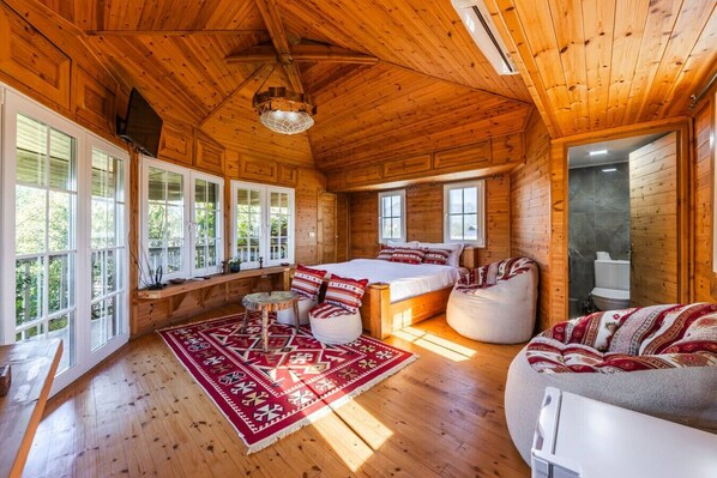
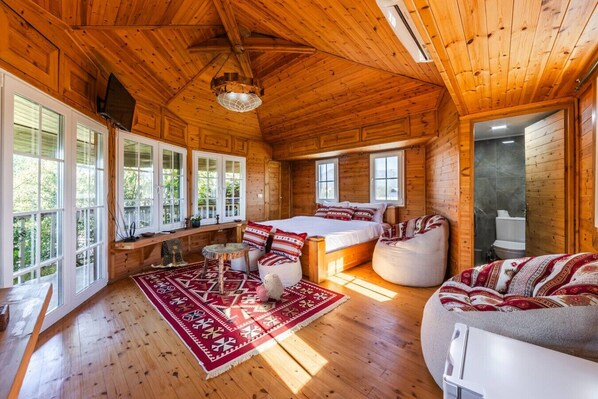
+ plush toy (270, 286)
+ backpack (171, 250)
